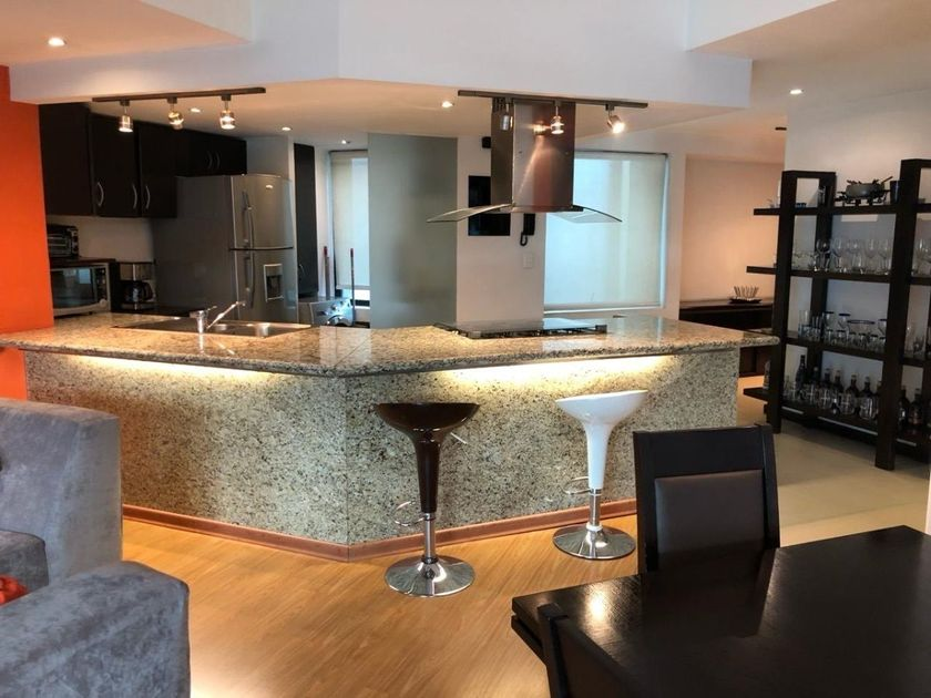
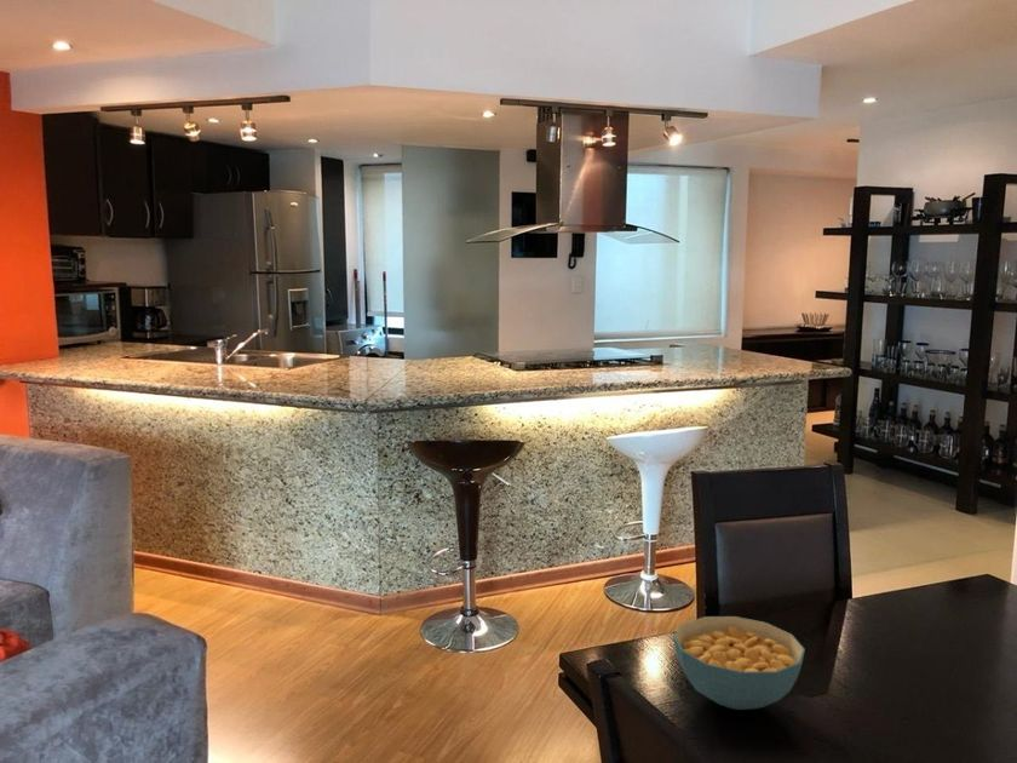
+ cereal bowl (736, 671)
